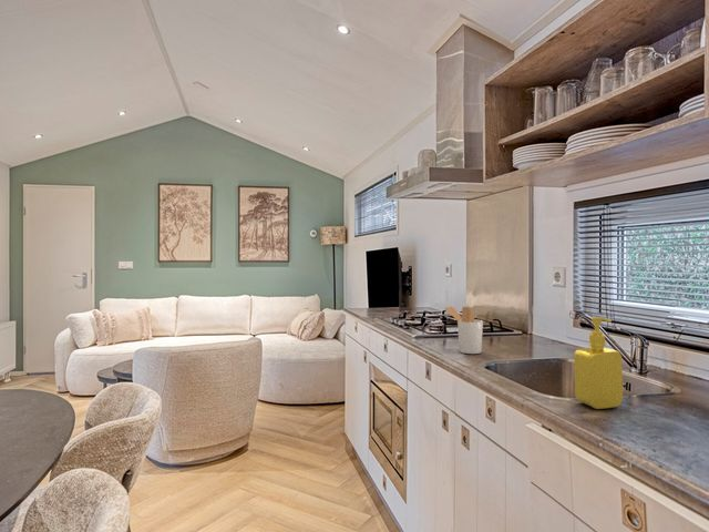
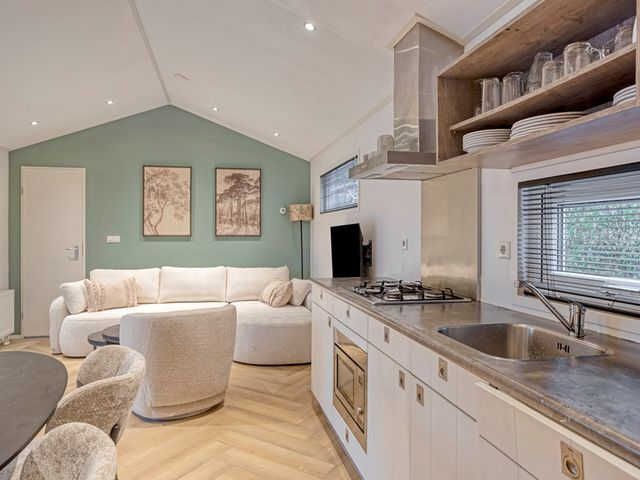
- utensil holder (463, 328)
- soap dispenser (598, 360)
